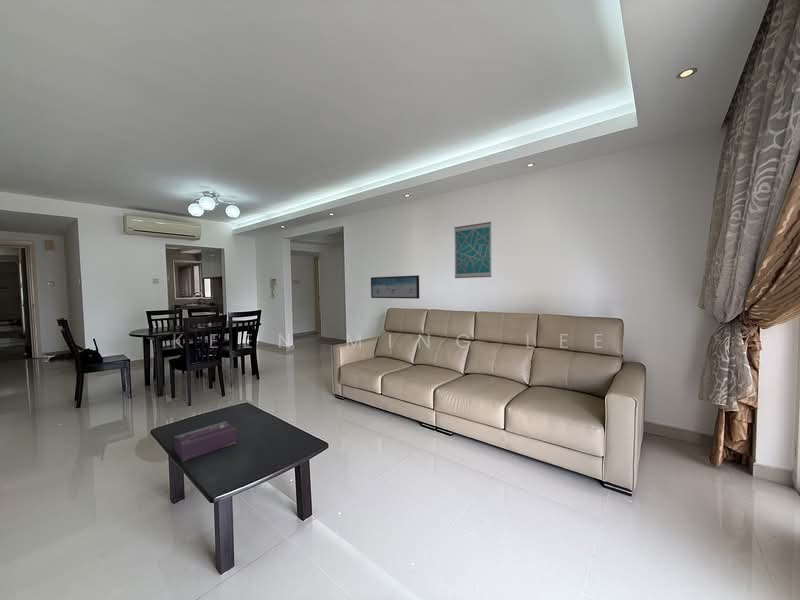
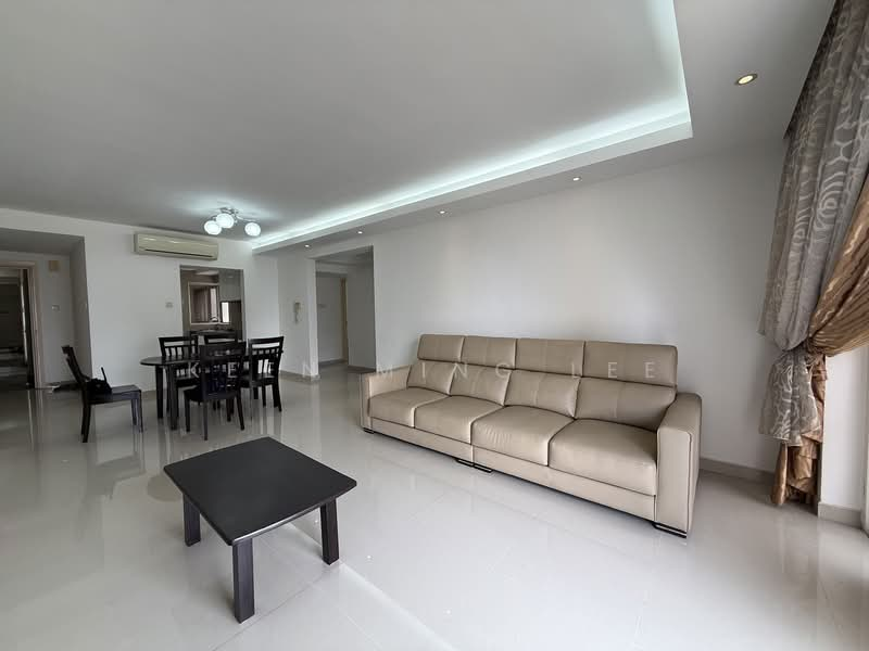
- tissue box (206, 439)
- wall art (472, 251)
- wall art (393, 287)
